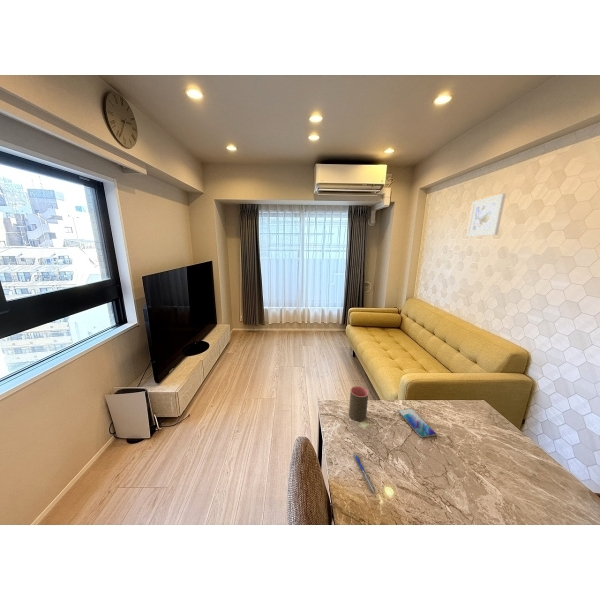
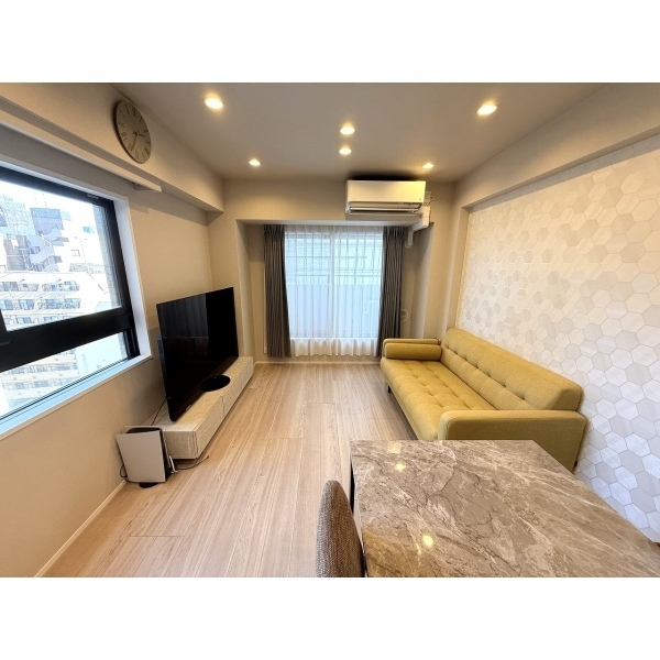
- pen (363, 471)
- cup (358, 403)
- smartphone (415, 421)
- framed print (484, 217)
